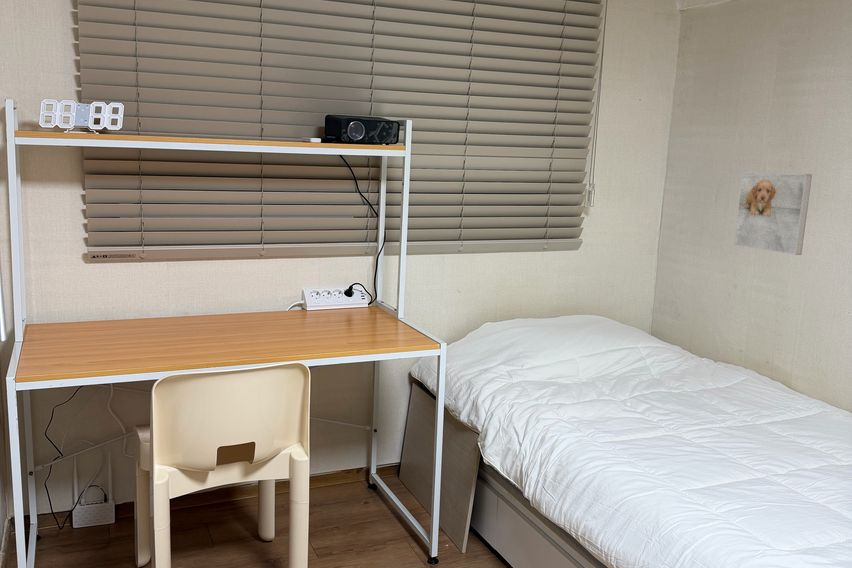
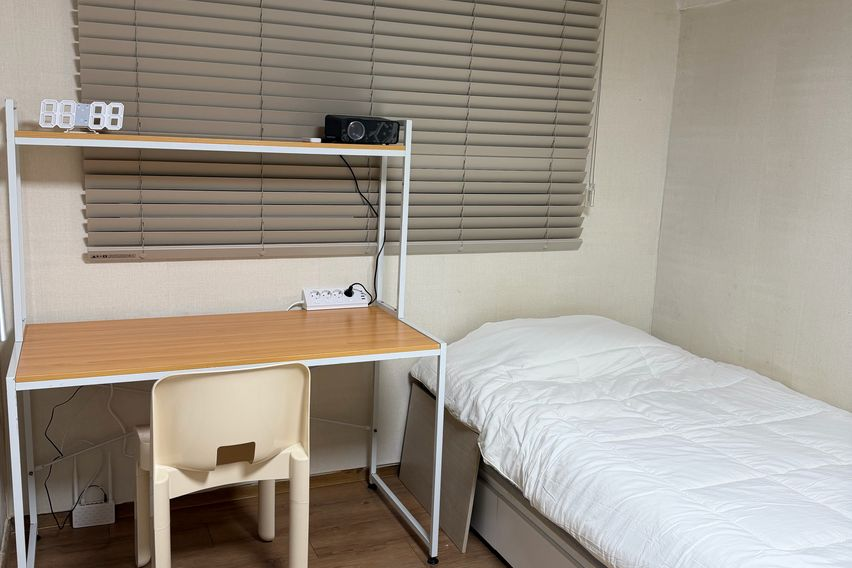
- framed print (770, 211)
